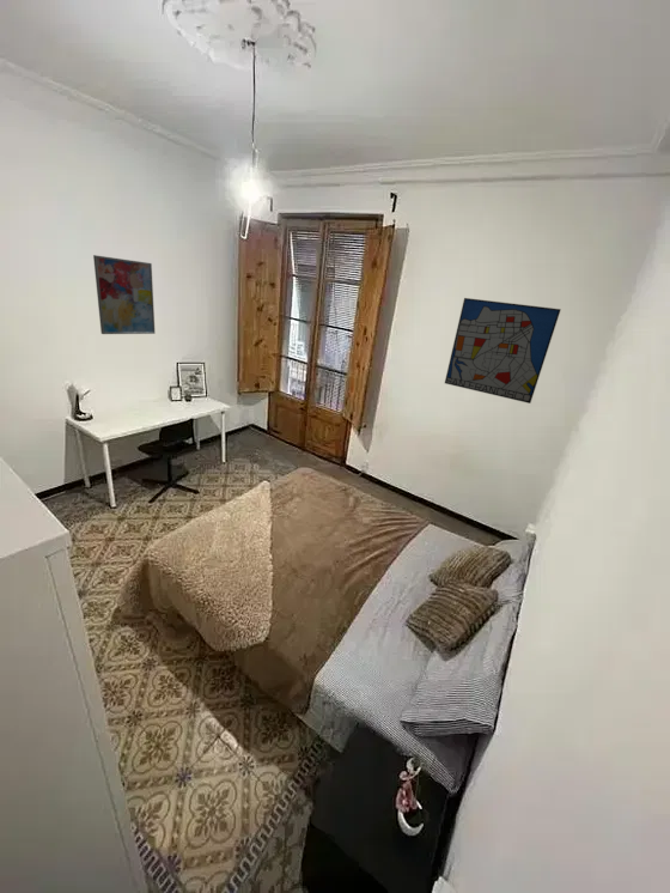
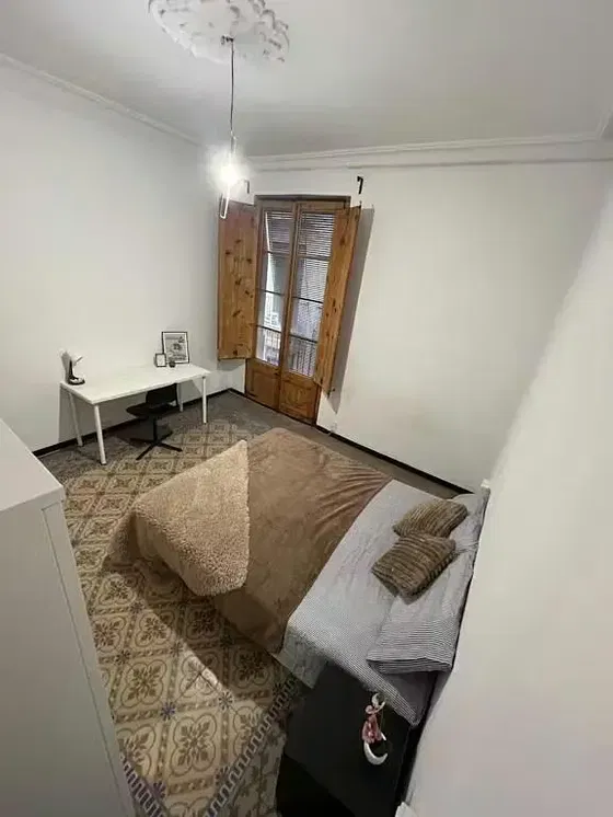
- wall art (127, 297)
- wall art (497, 350)
